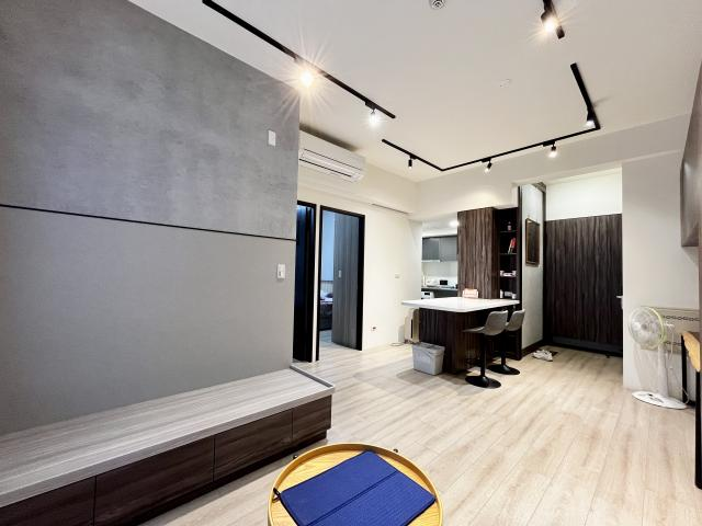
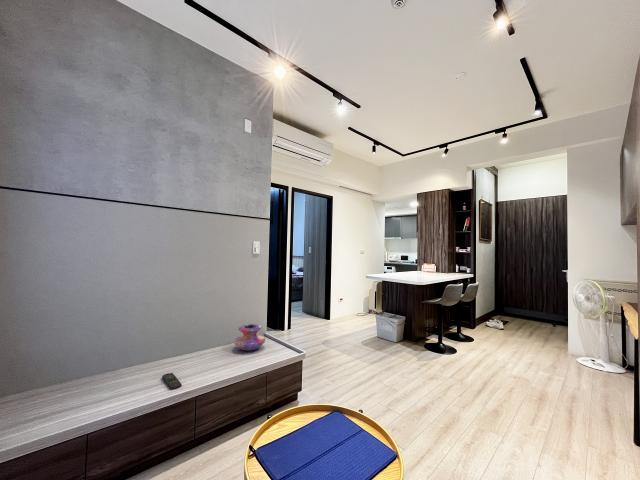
+ decorative vase (249, 337)
+ remote control (171, 380)
